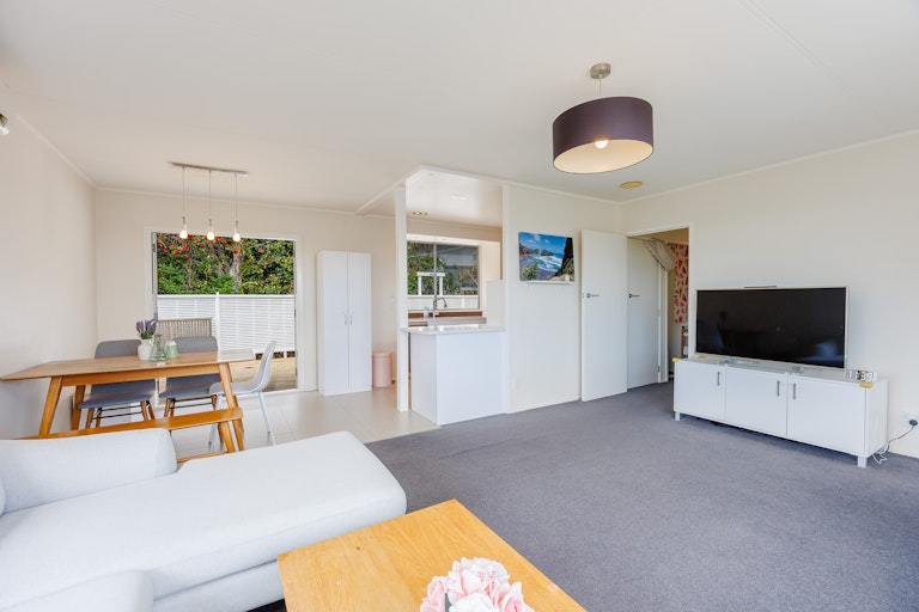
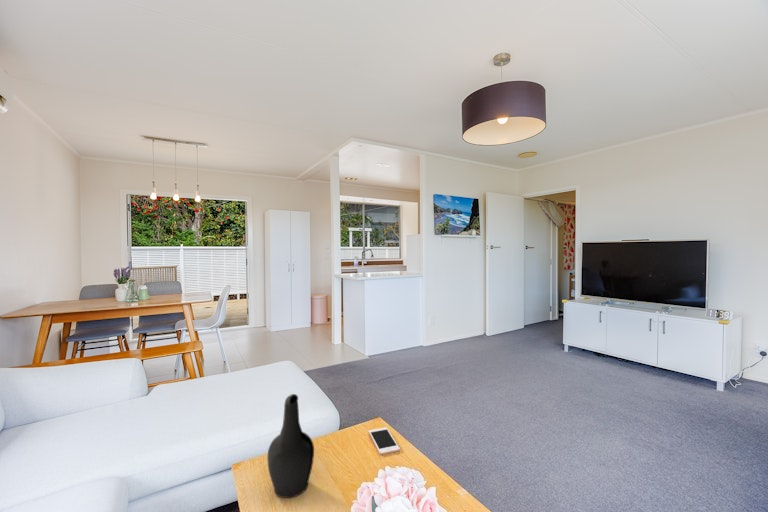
+ decorative vase (291, 437)
+ cell phone (383, 440)
